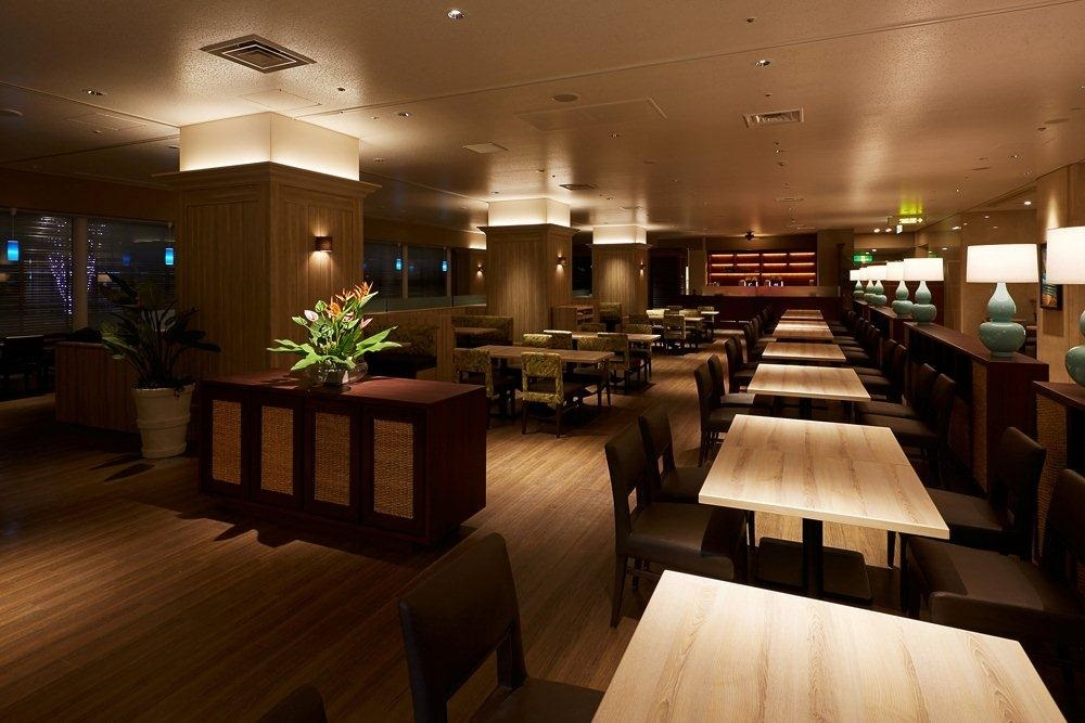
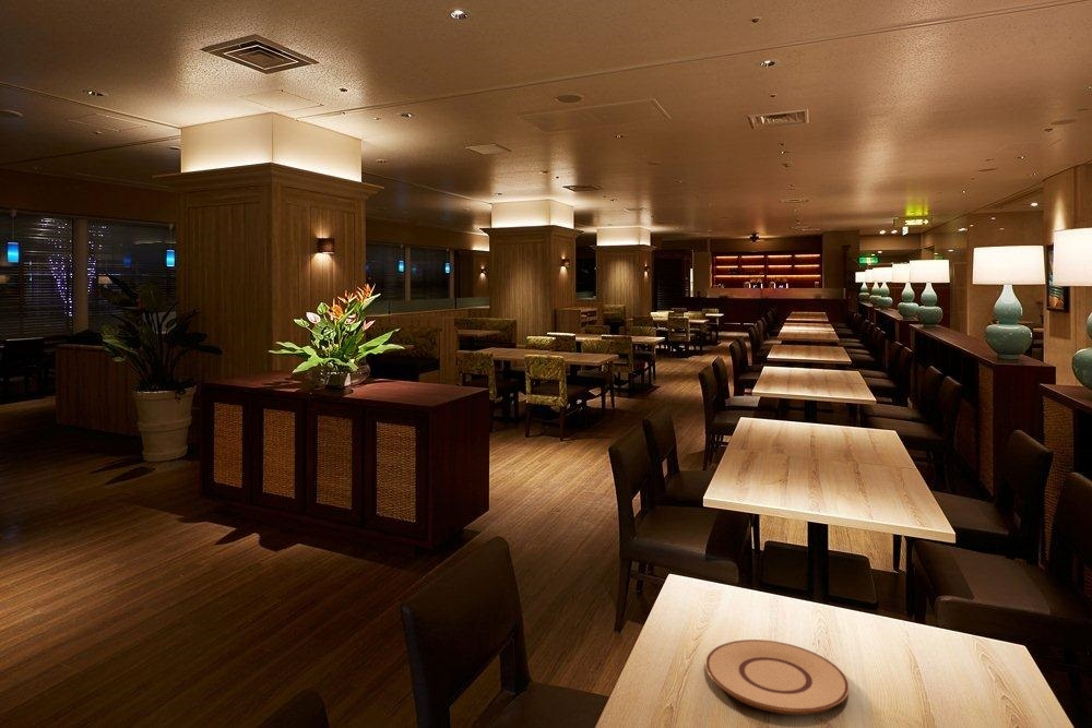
+ plate (774, 675)
